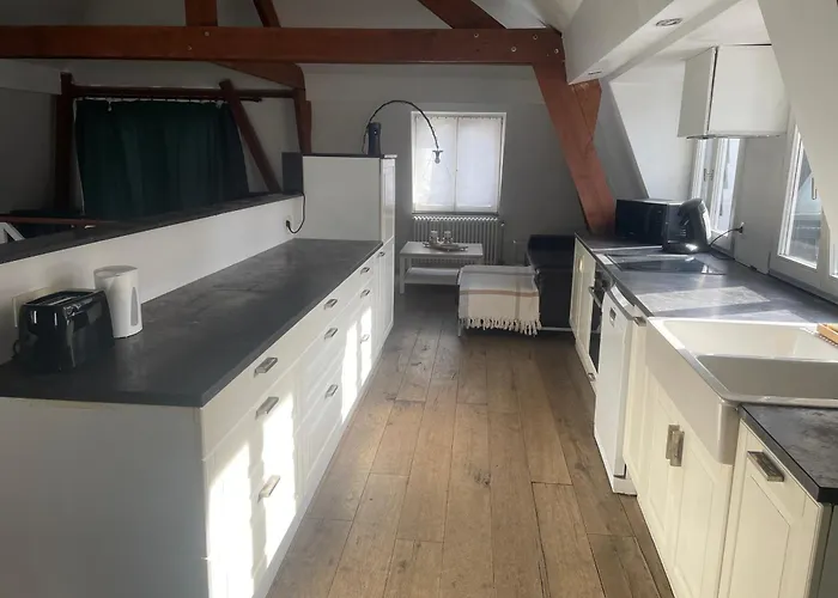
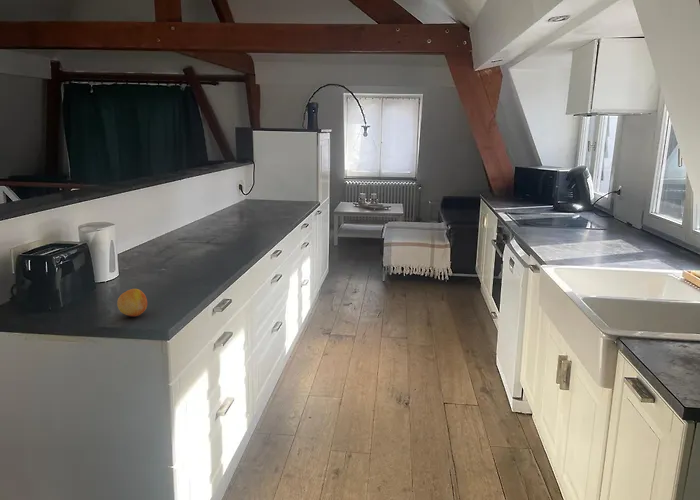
+ fruit (132, 302)
